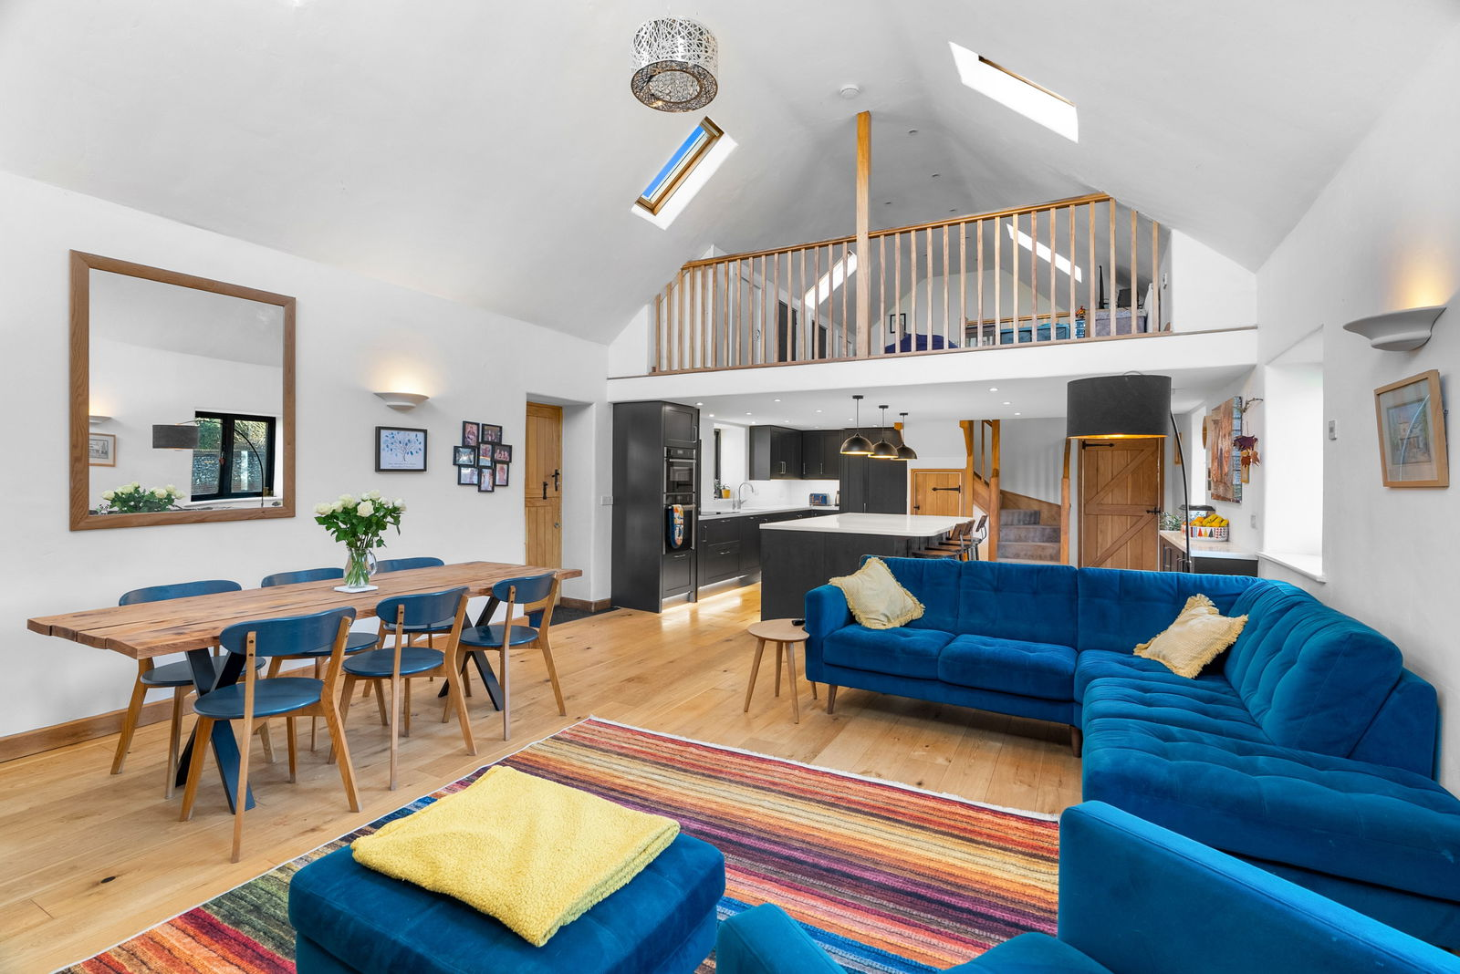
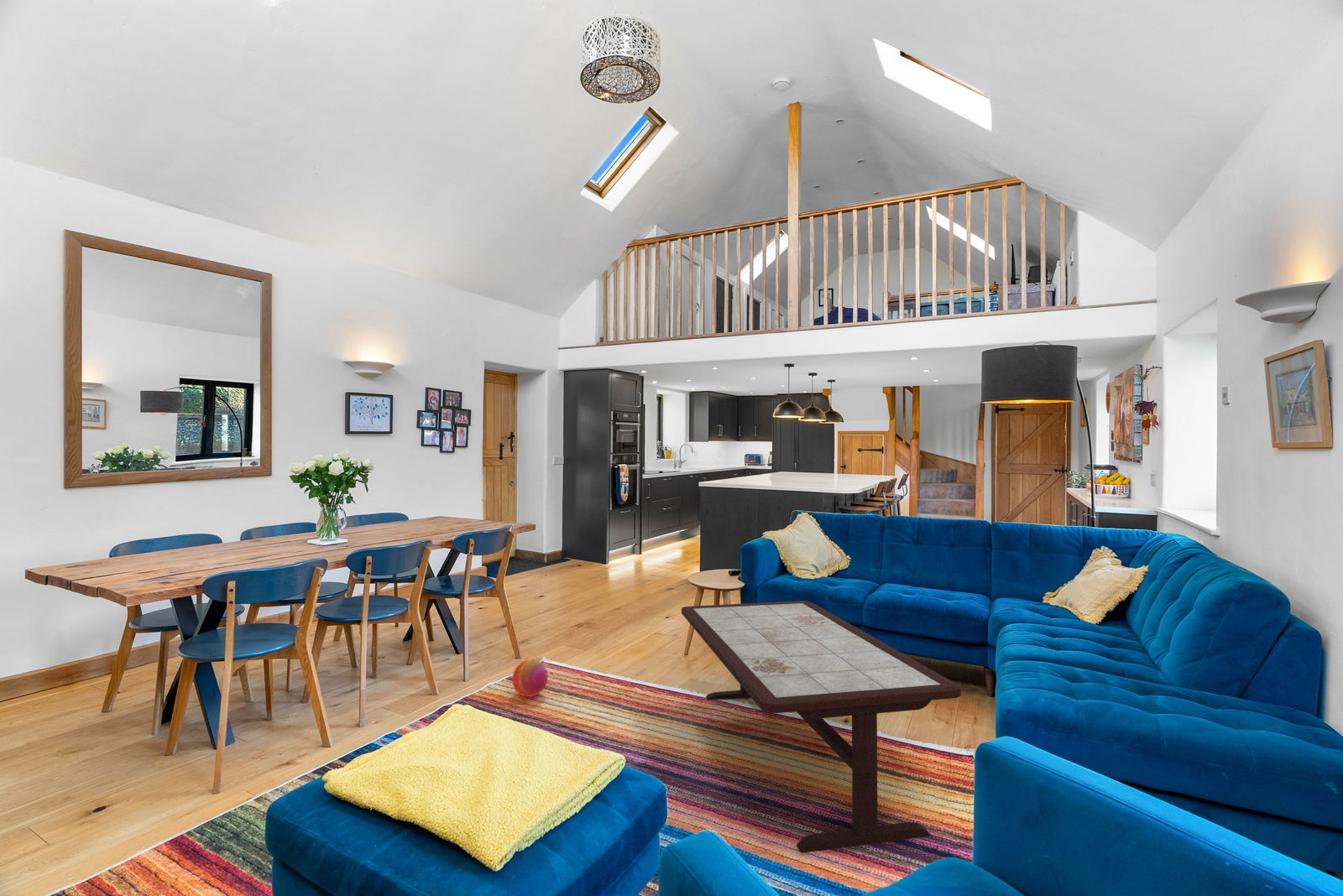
+ coffee table (792, 695)
+ ball (530, 678)
